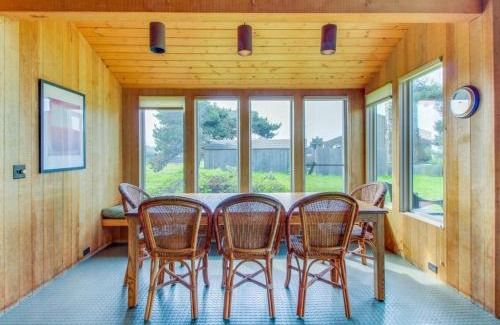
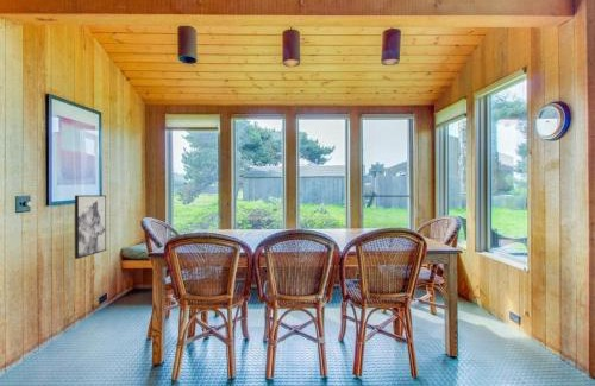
+ wall art (90, 224)
